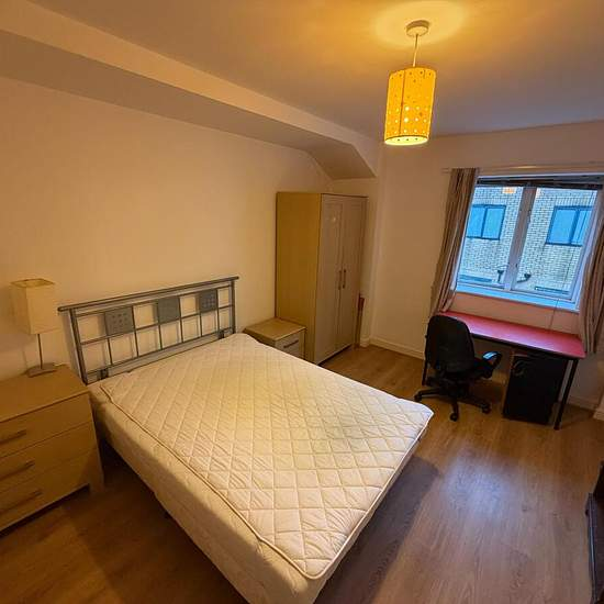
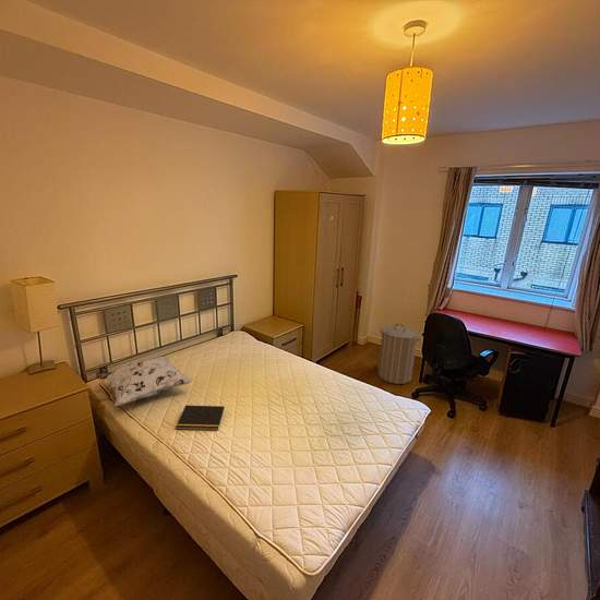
+ decorative pillow (145, 377)
+ notepad (201, 417)
+ laundry hamper (397, 350)
